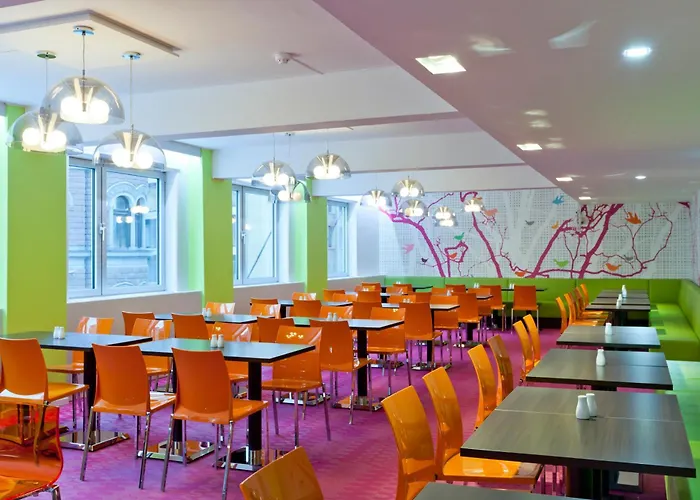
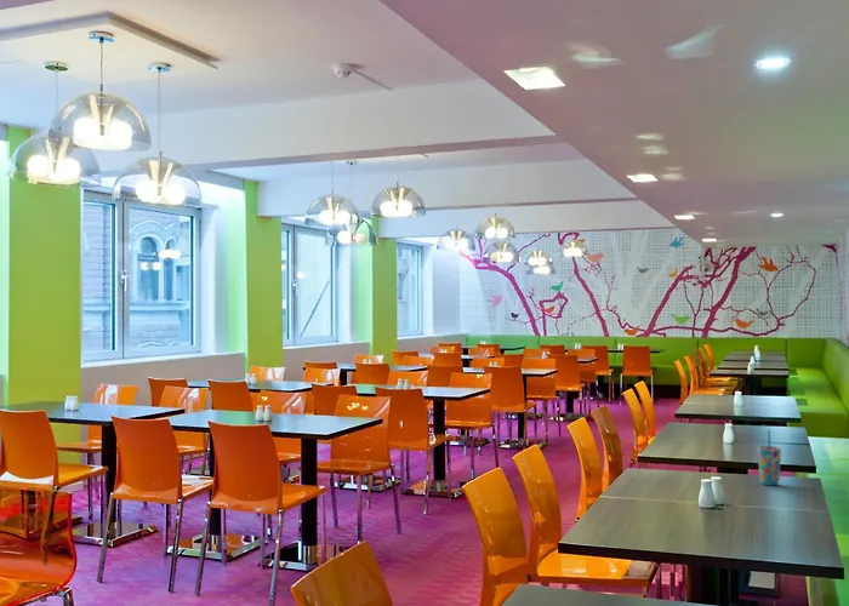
+ cup (769, 457)
